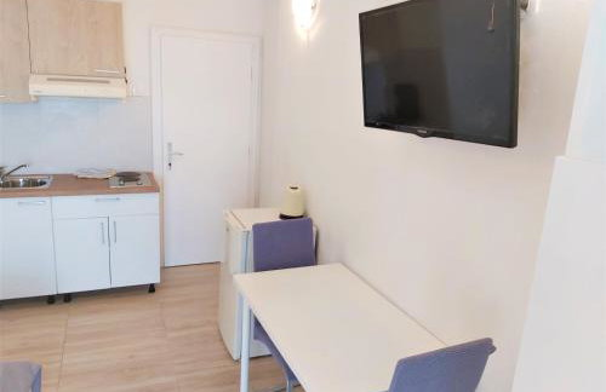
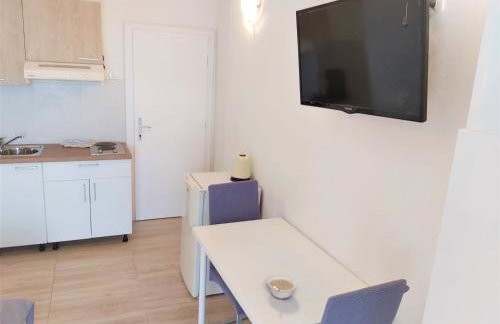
+ legume (281, 287)
